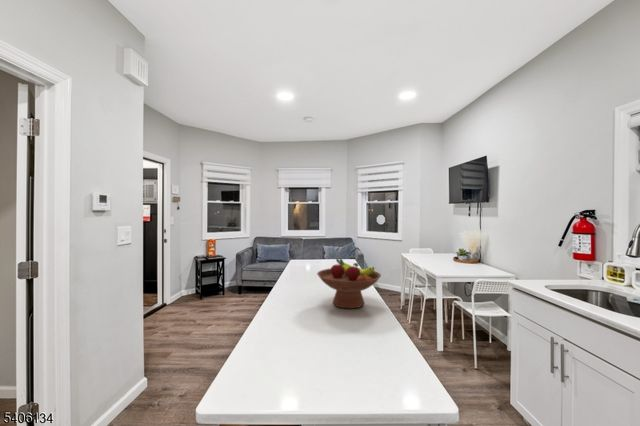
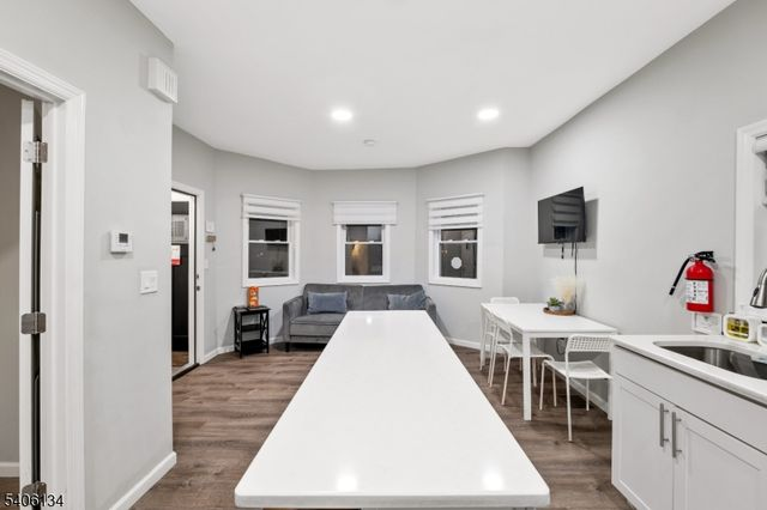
- fruit bowl (348, 283)
